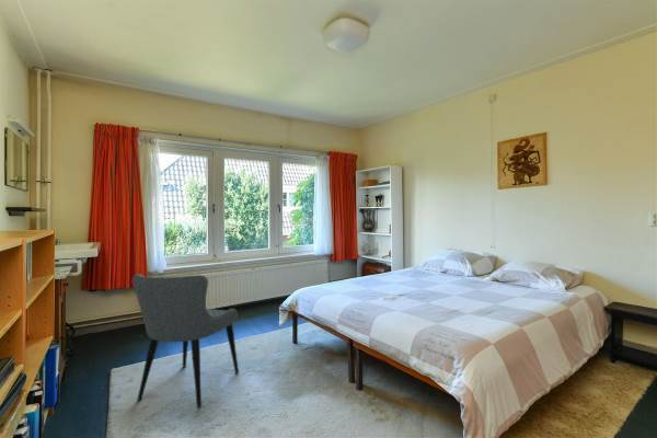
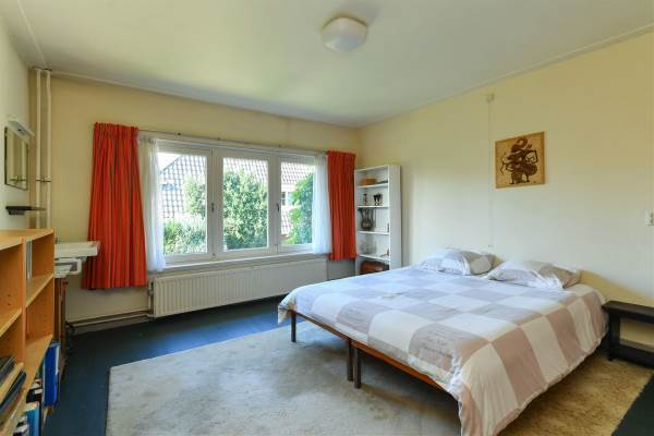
- chair (184, 330)
